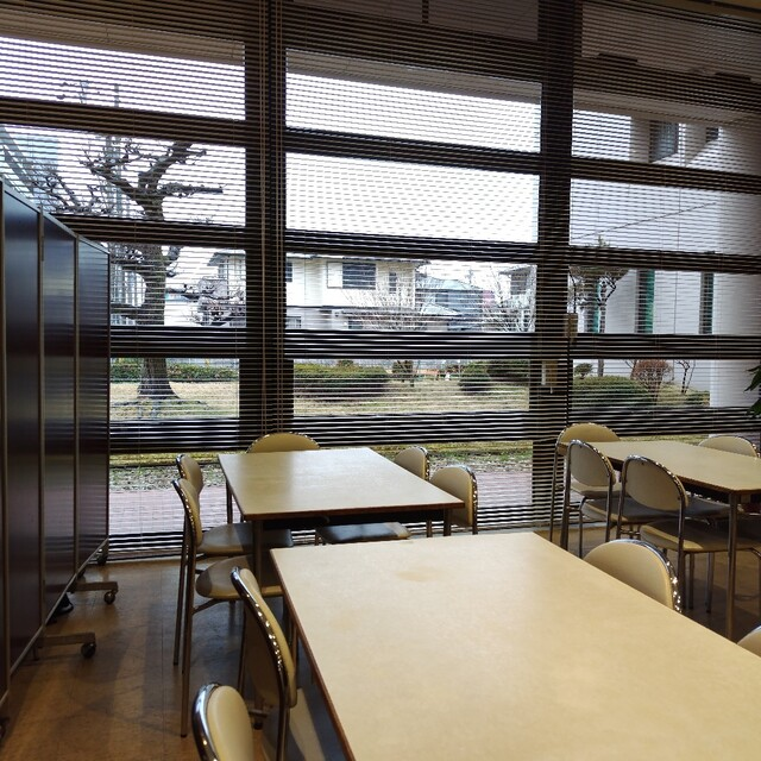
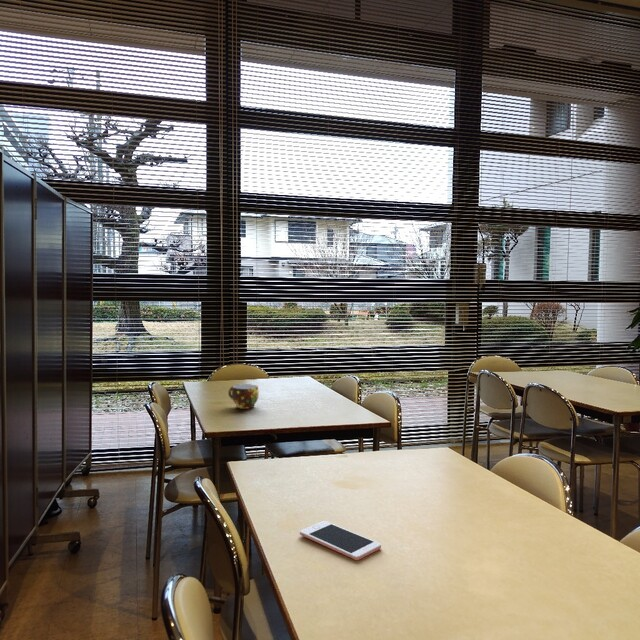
+ cup (243, 396)
+ cell phone (339, 539)
